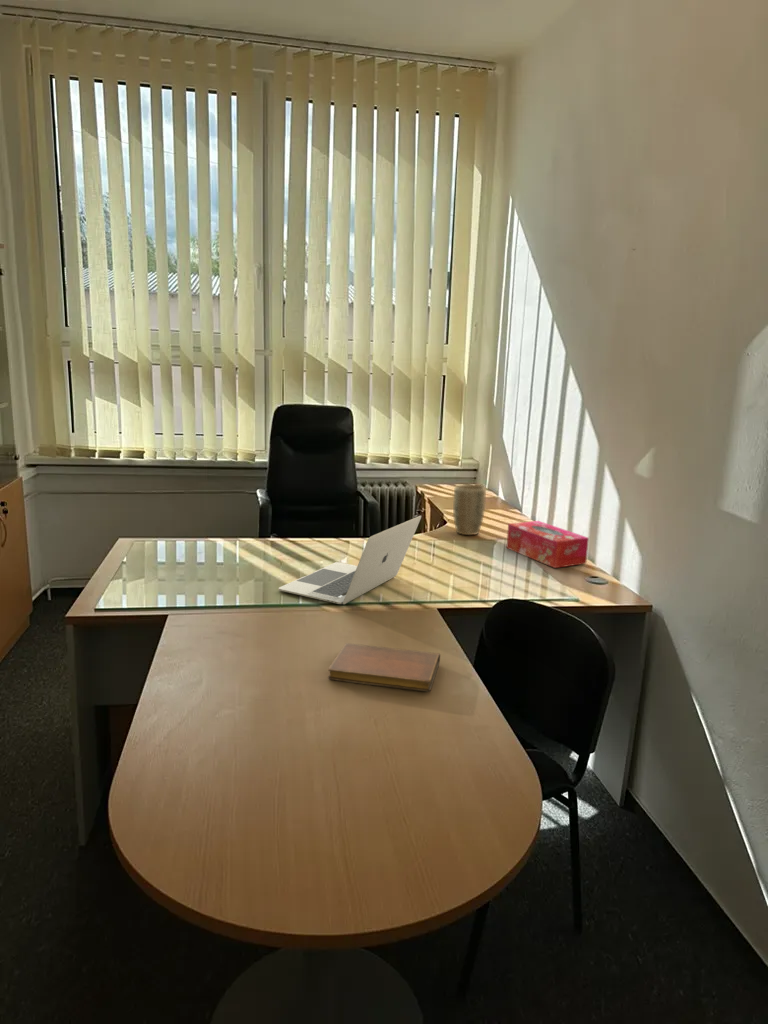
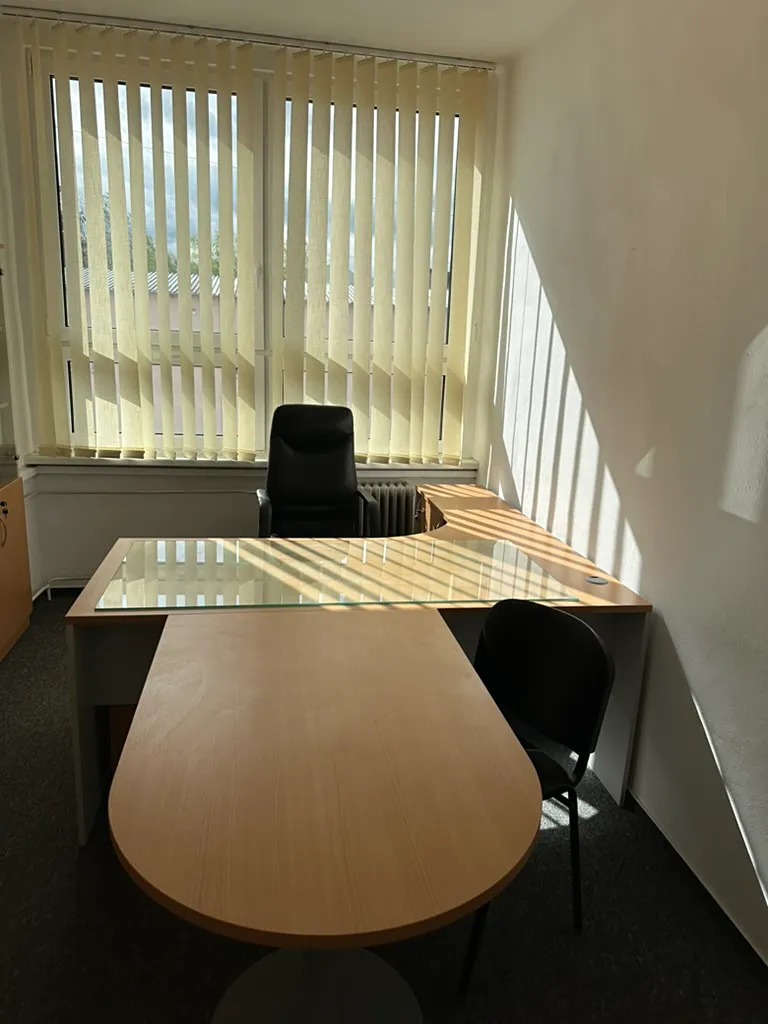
- tissue box (546, 543)
- laptop (361, 556)
- notebook (385, 665)
- plant pot (469, 509)
